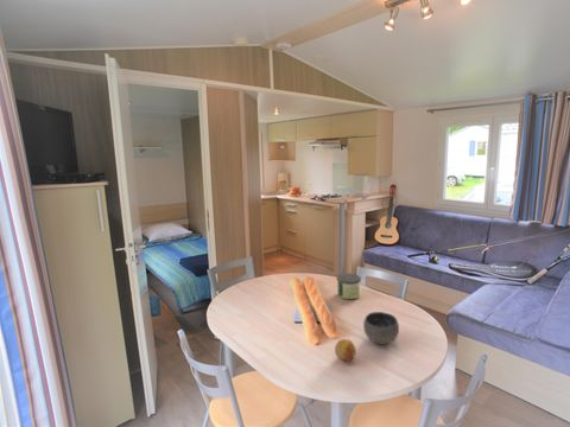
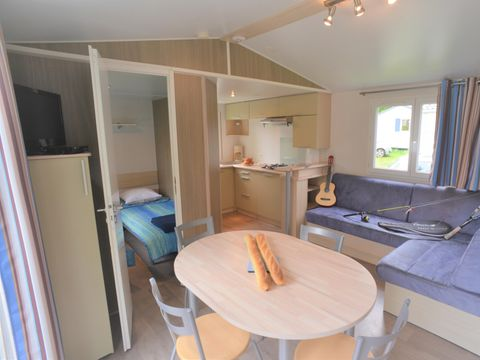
- fruit (344, 349)
- bowl (380, 330)
- candle (348, 286)
